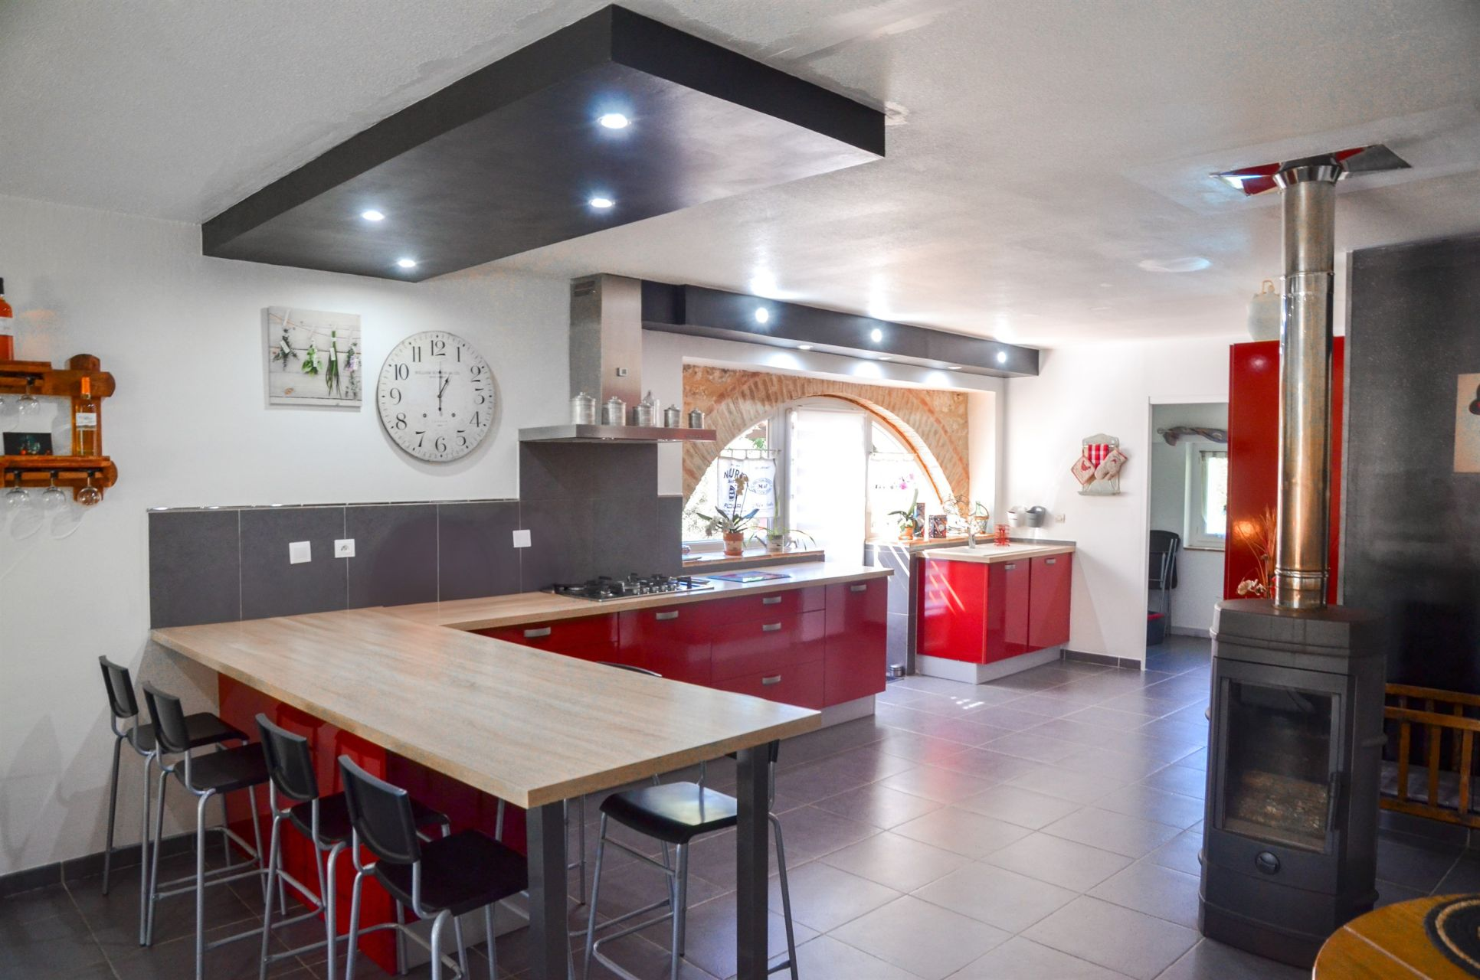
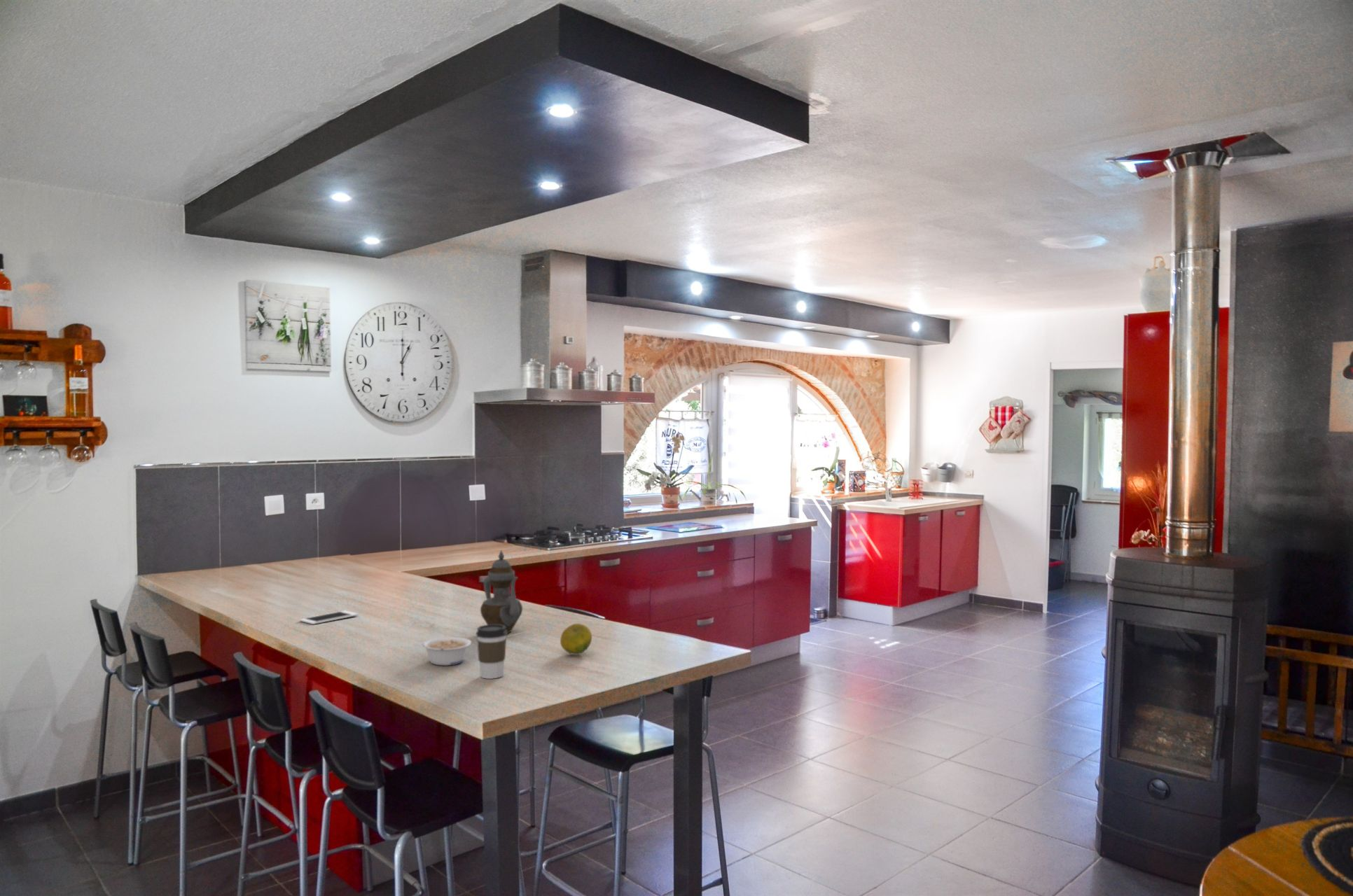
+ coffee cup (492, 651)
+ fruit (576, 638)
+ cell phone (329, 617)
+ teapot (501, 591)
+ legume (447, 650)
